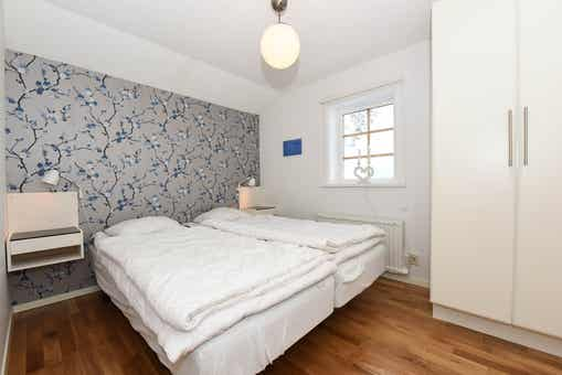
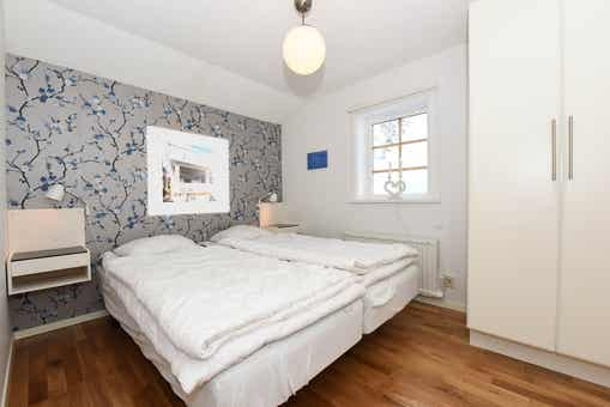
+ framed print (192, 174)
